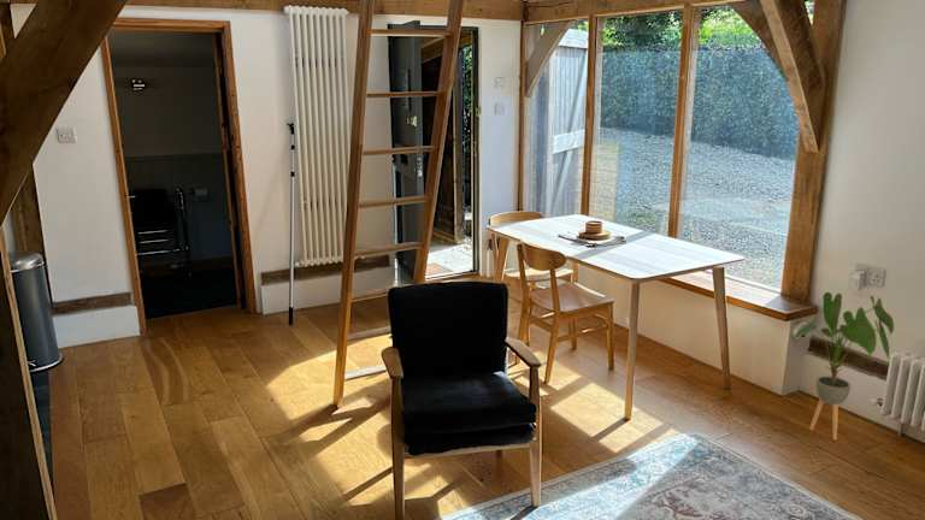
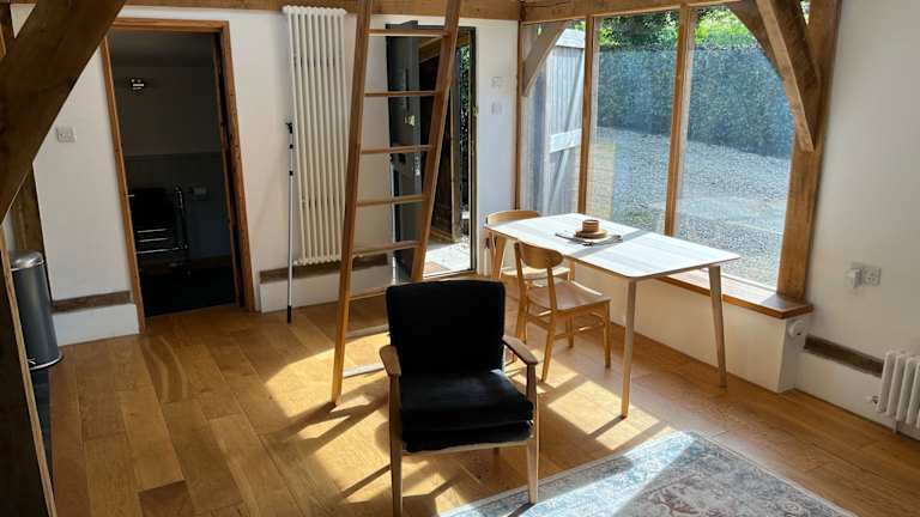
- house plant (842, 365)
